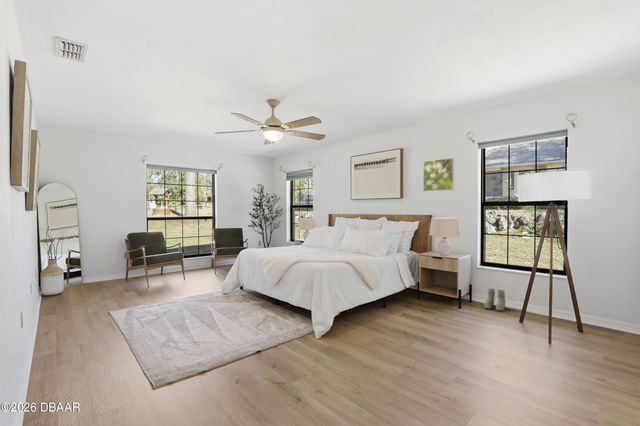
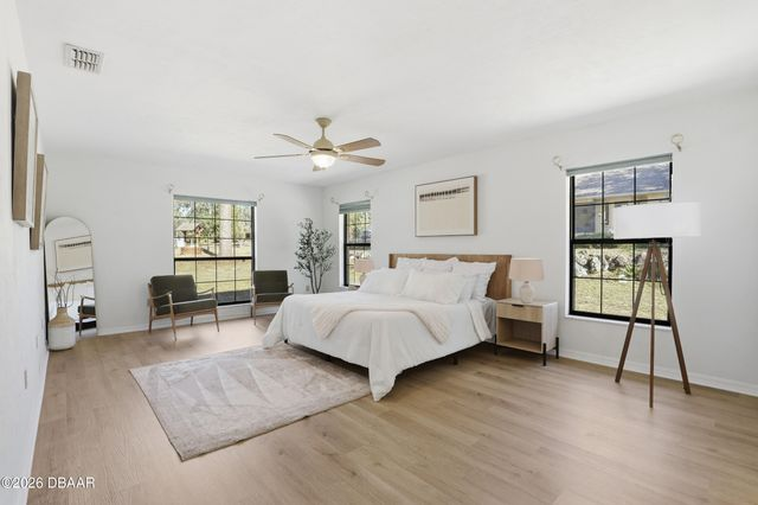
- boots (493, 299)
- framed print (438, 175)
